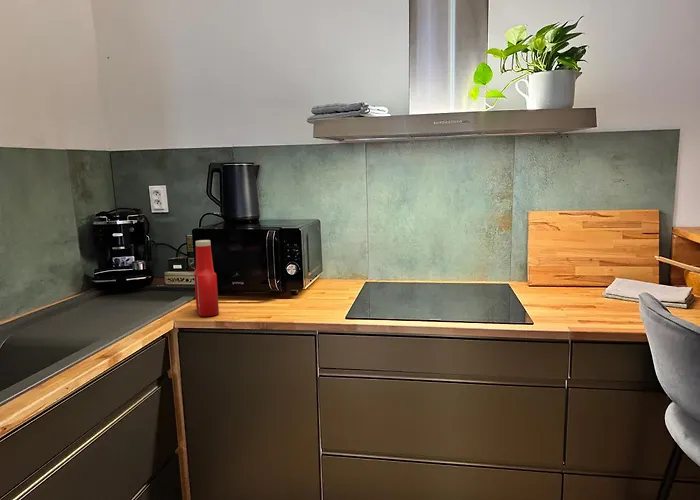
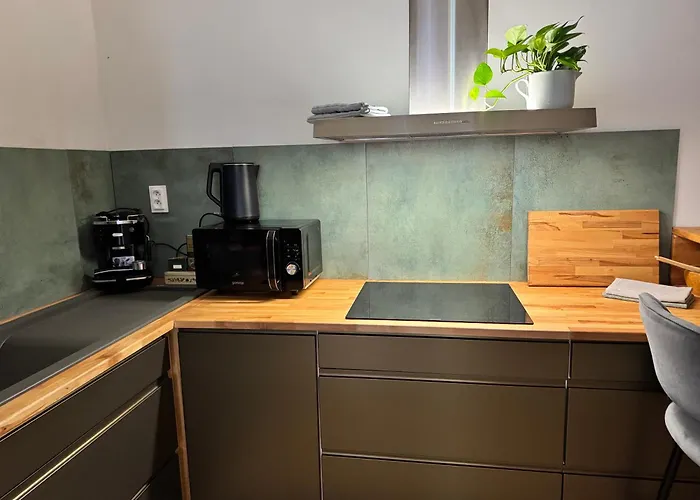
- soap bottle (205, 276)
